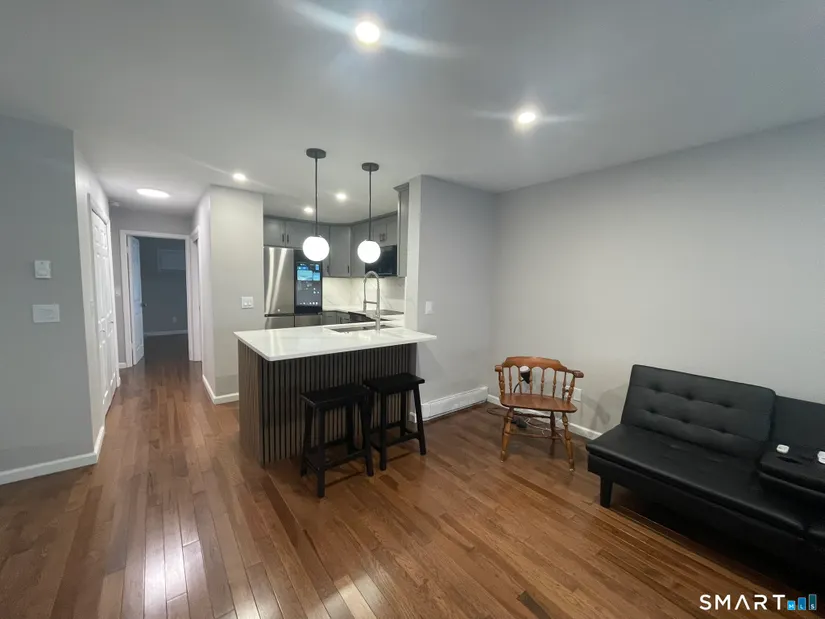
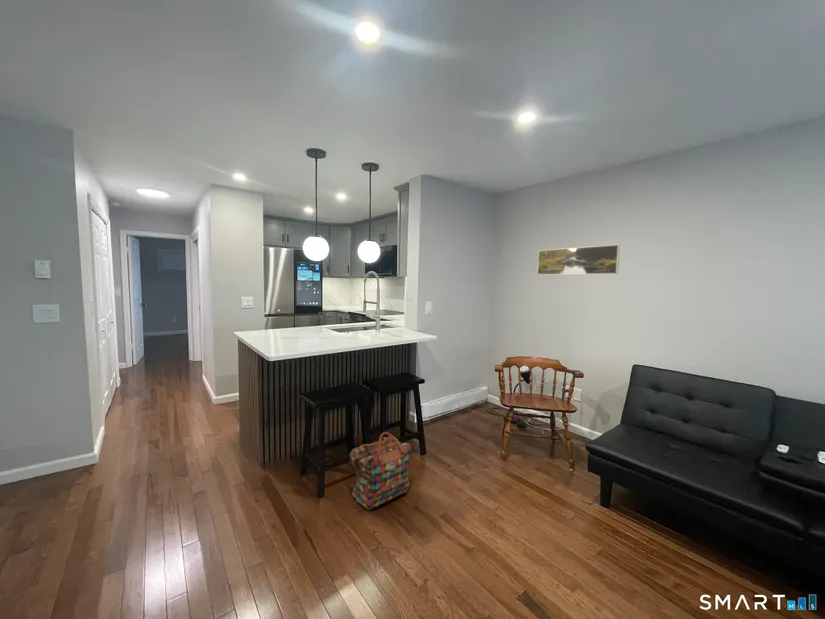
+ backpack (381, 463)
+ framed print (574, 261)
